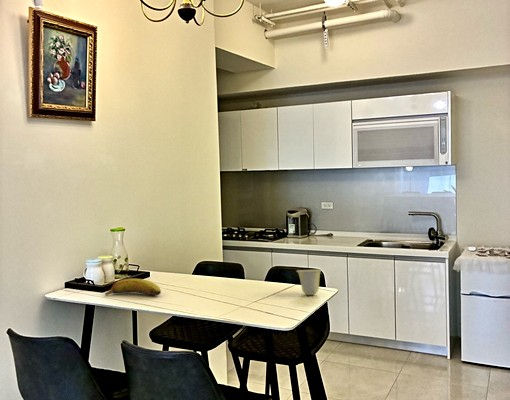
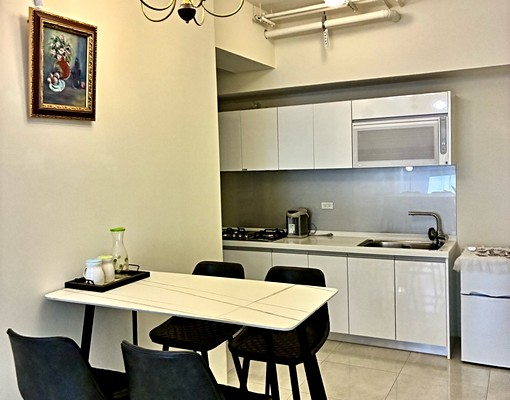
- fruit (132, 287)
- cup (309, 281)
